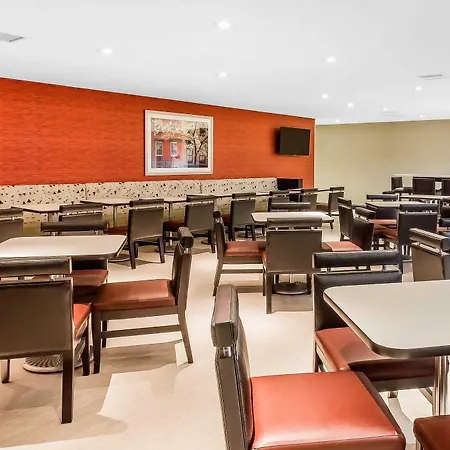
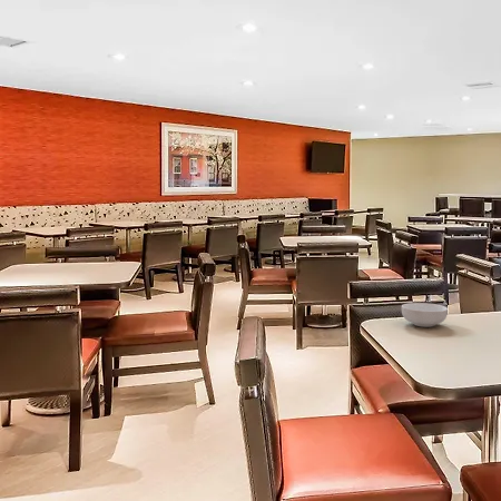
+ cereal bowl (423, 315)
